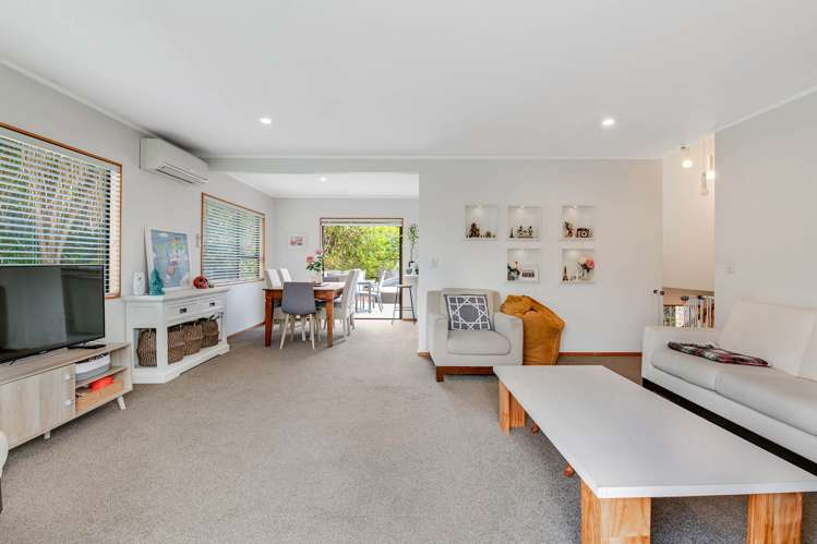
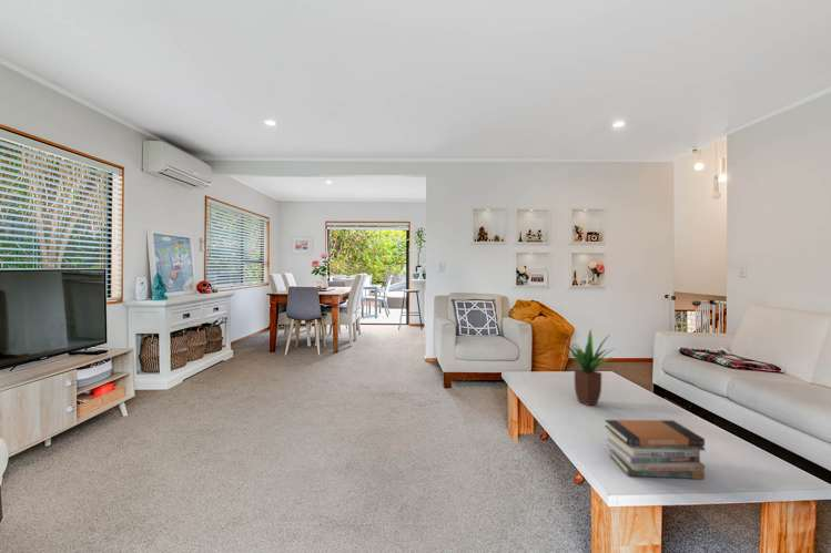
+ book stack (651, 447)
+ potted plant (587, 366)
